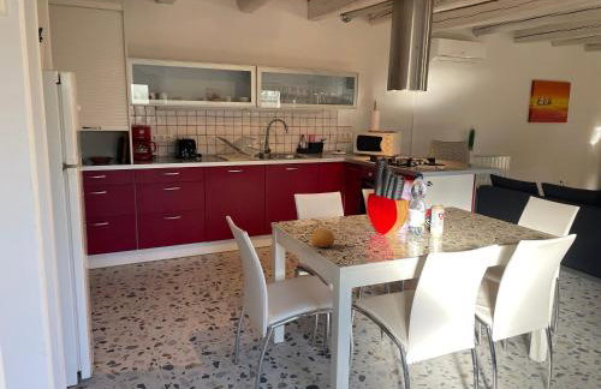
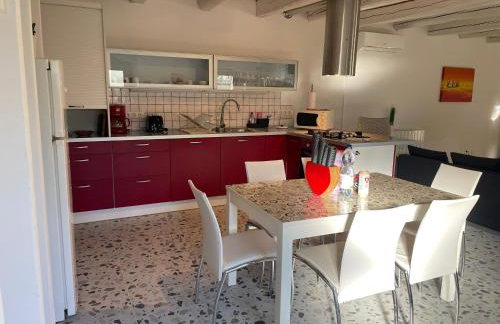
- fruit (322, 237)
